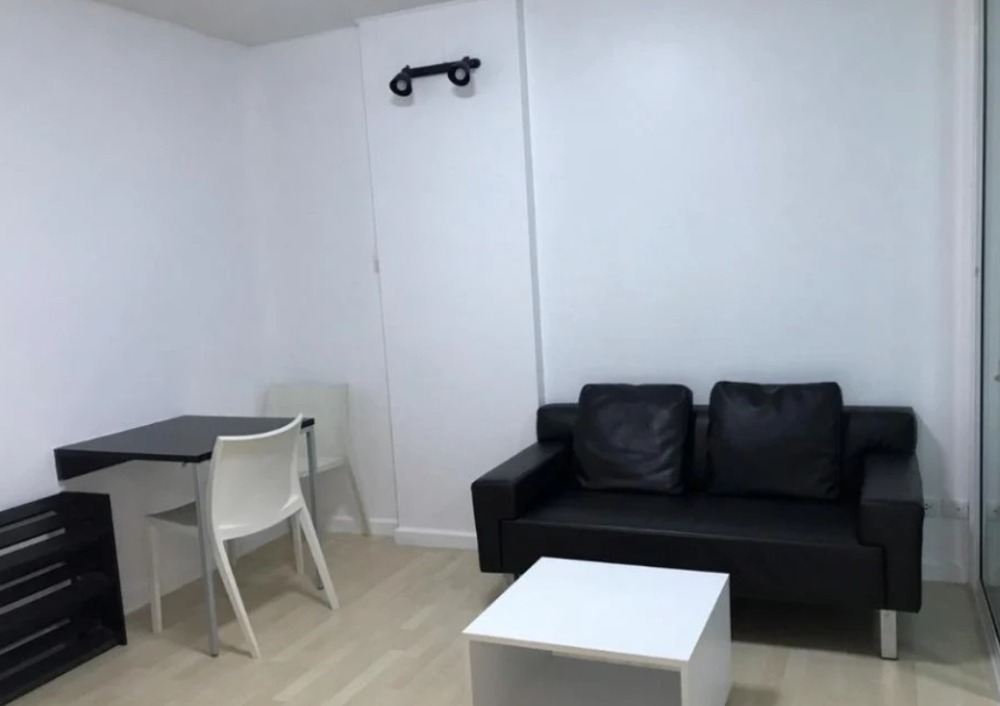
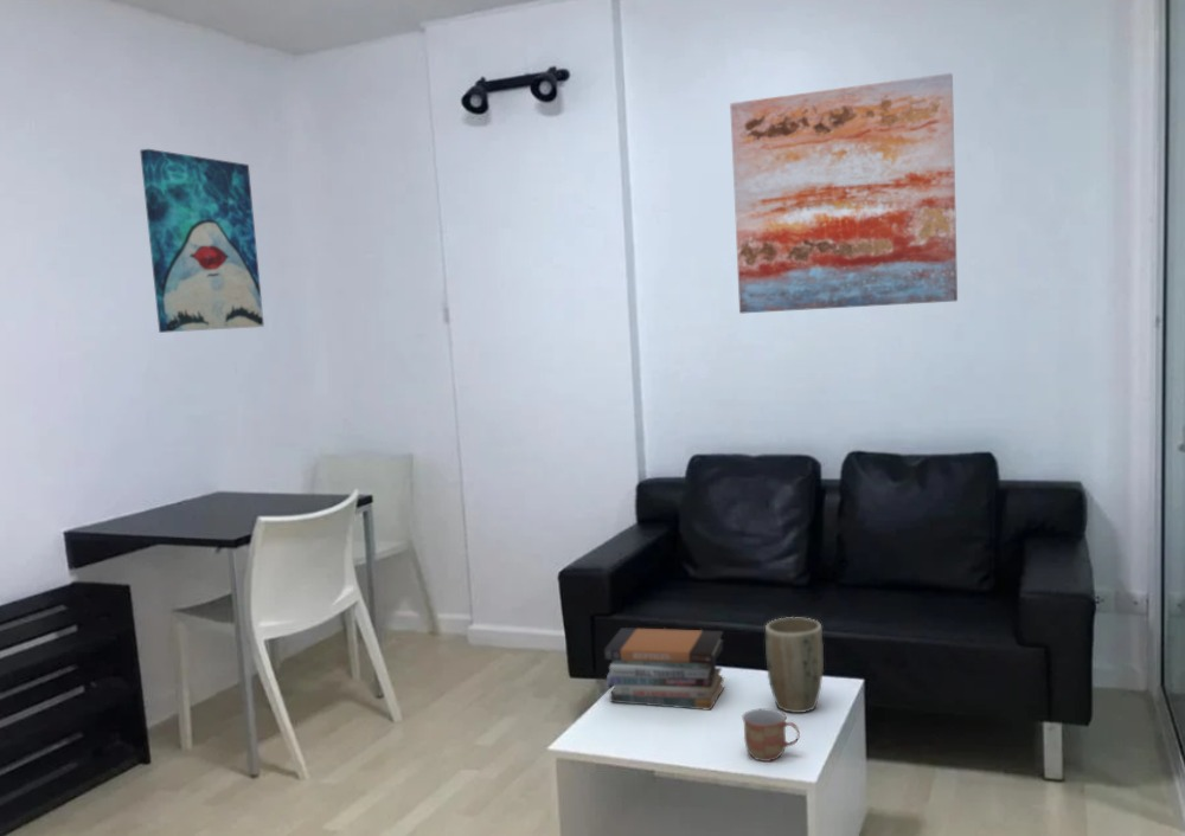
+ mug (770, 735)
+ wall art (840, 199)
+ plant pot (795, 664)
+ book stack (665, 667)
+ wall art (206, 244)
